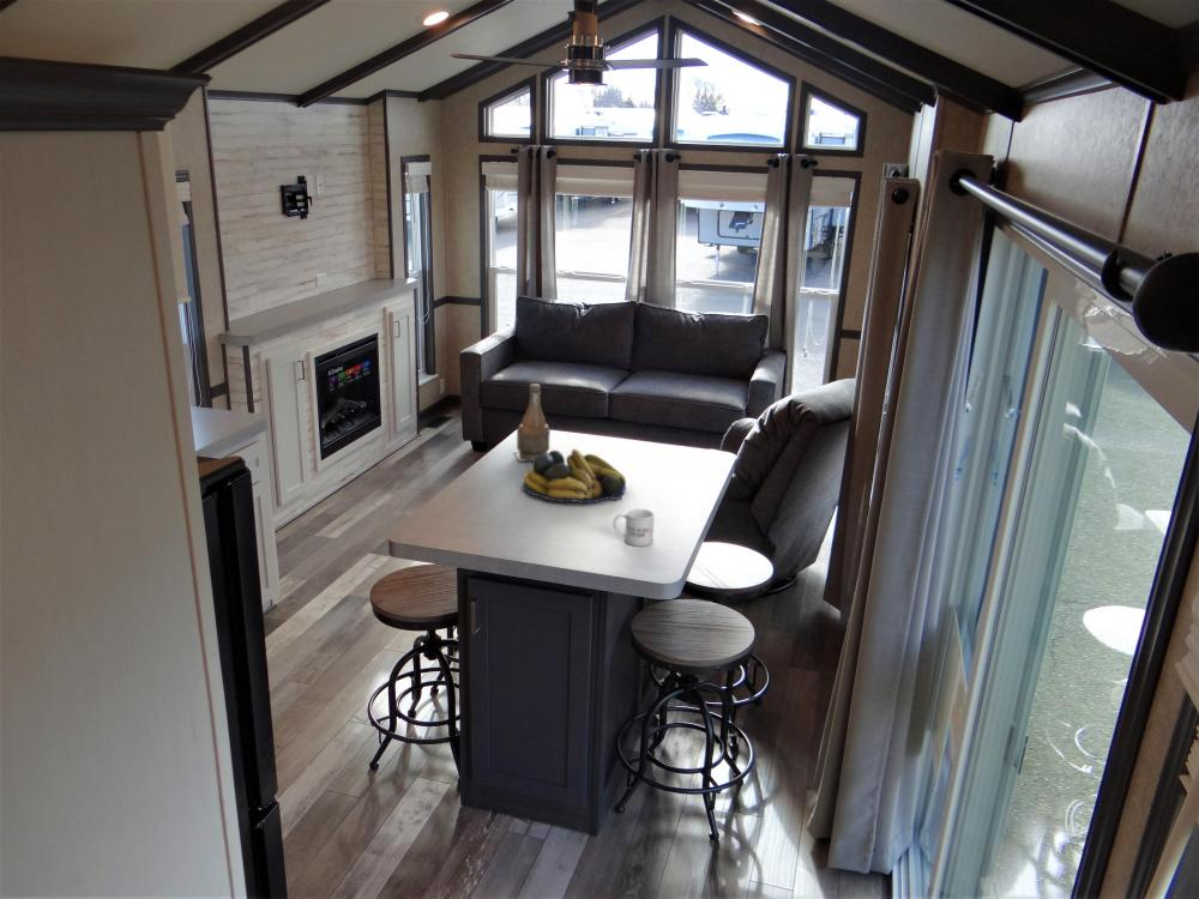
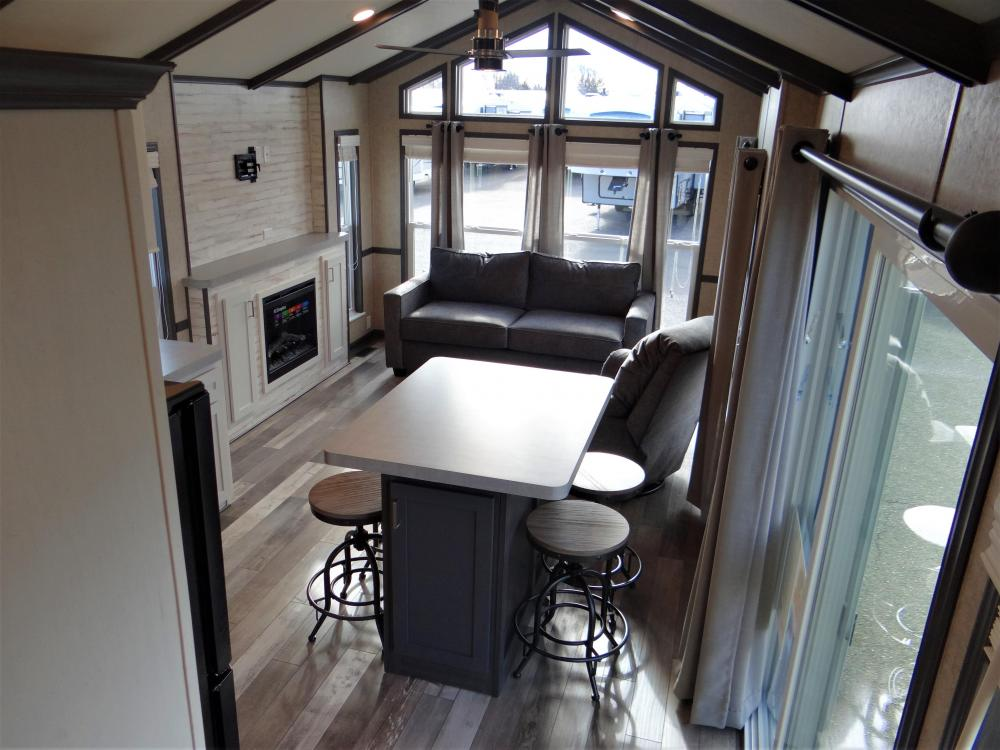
- bottle (534, 420)
- mug (633, 526)
- fruit bowl (573, 470)
